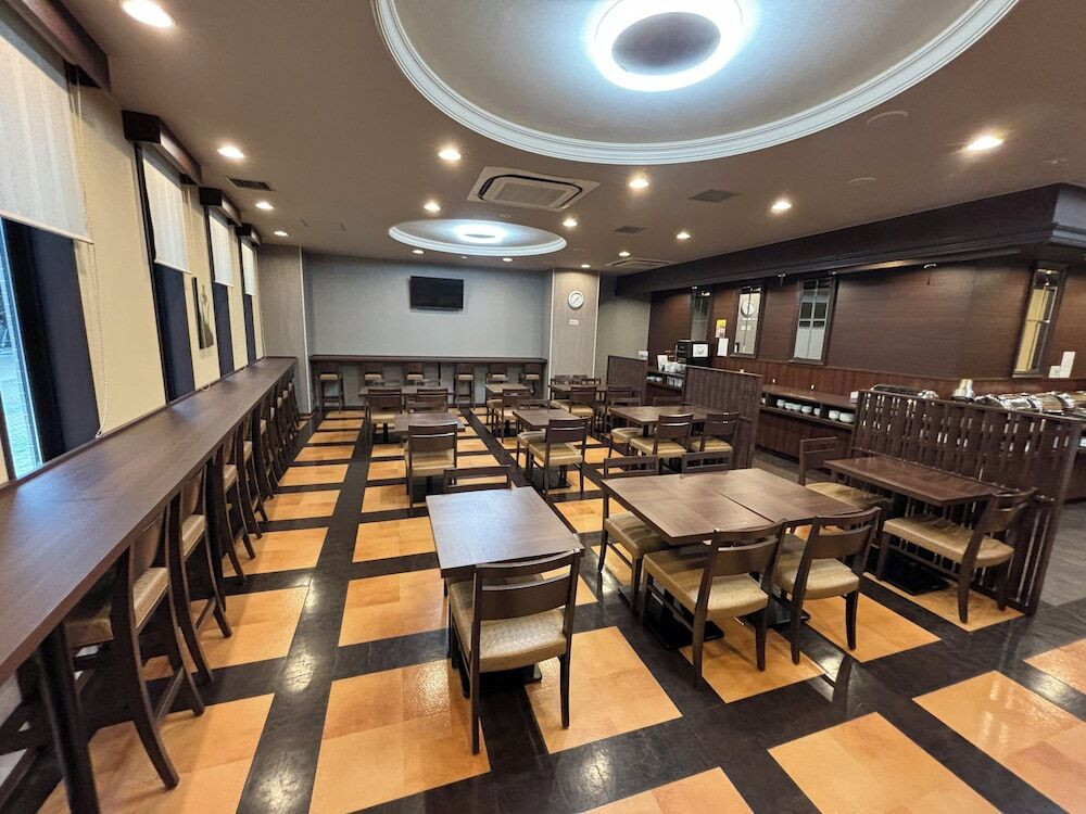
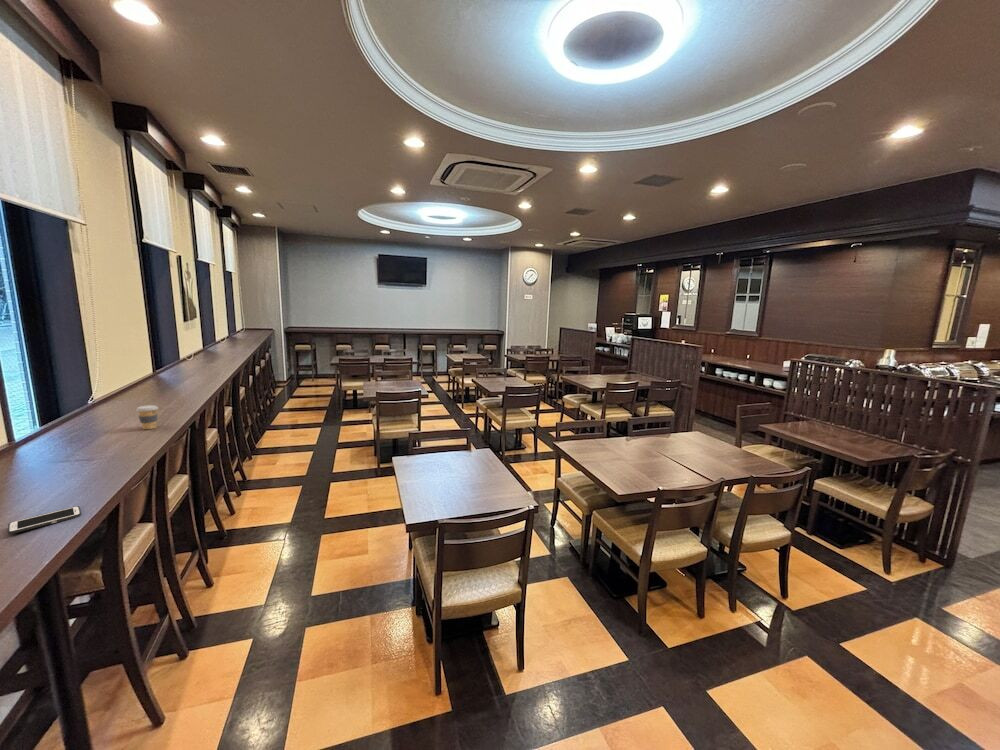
+ cell phone (45, 519)
+ coffee cup (148, 417)
